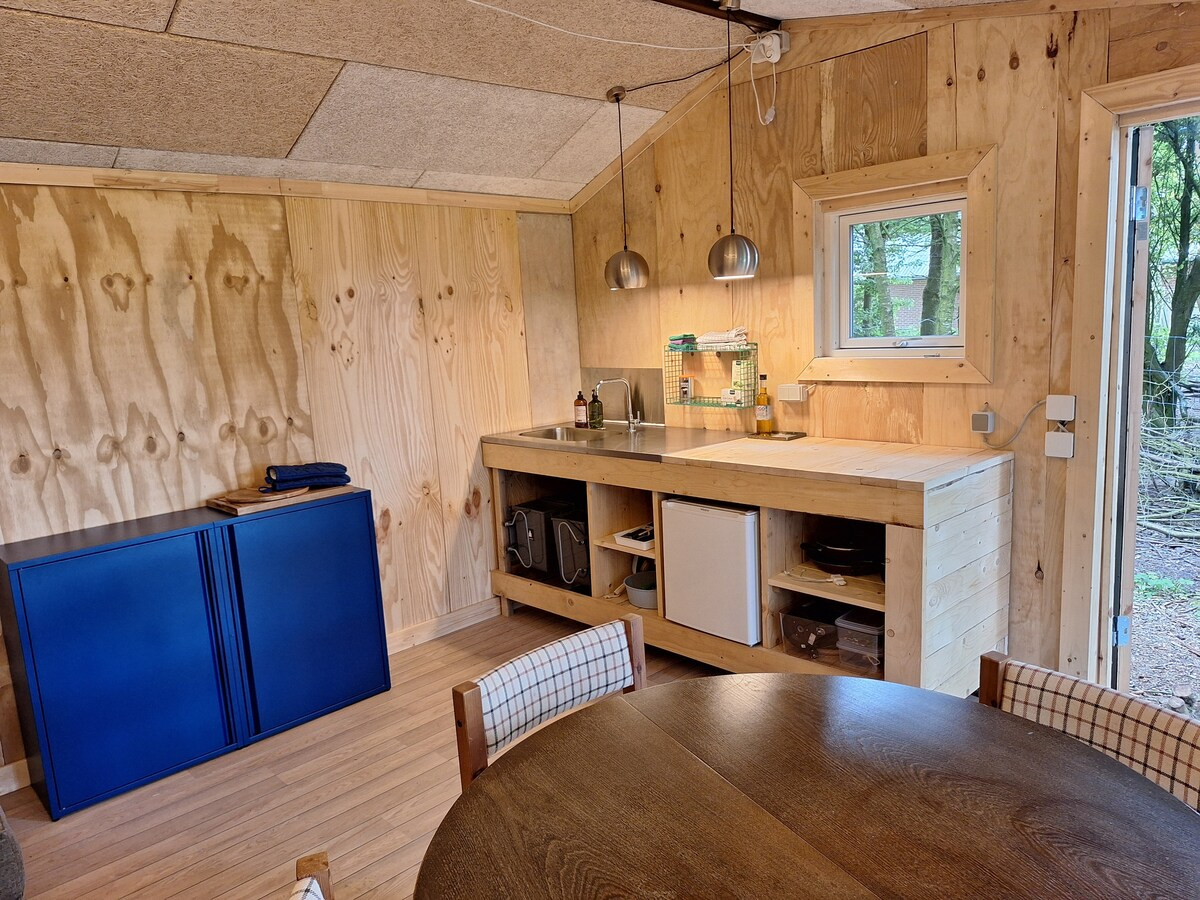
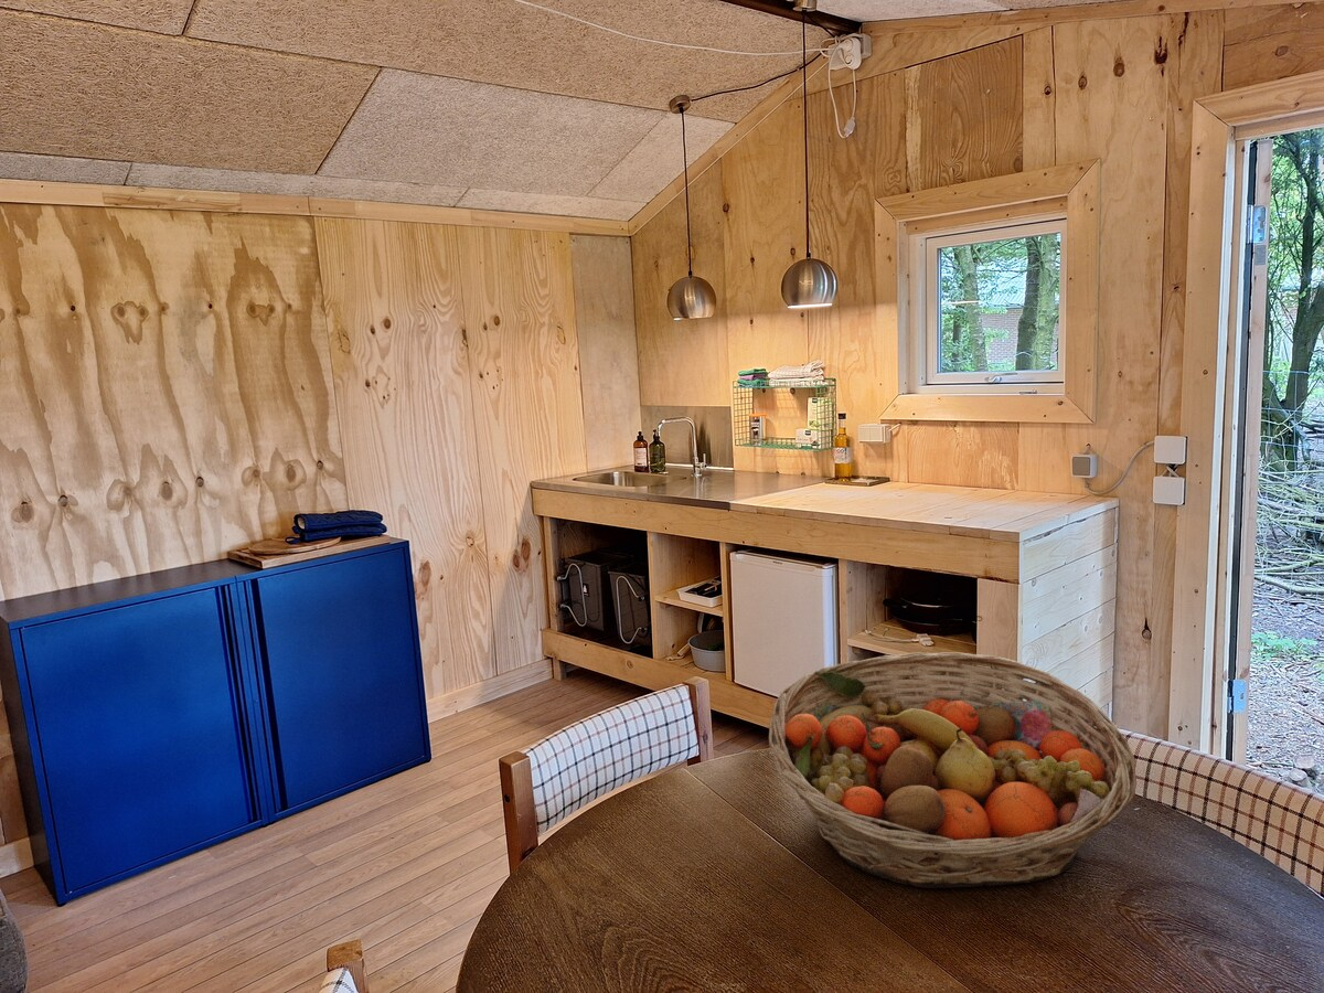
+ fruit basket (942, 761)
